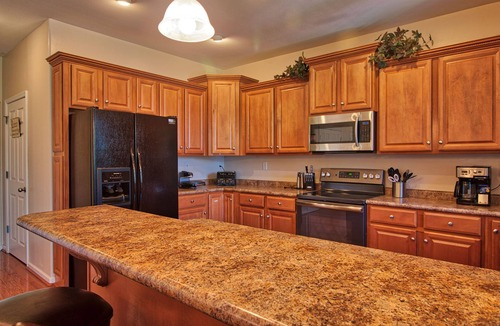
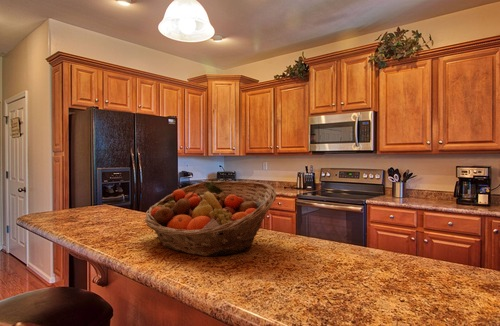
+ fruit basket (210, 212)
